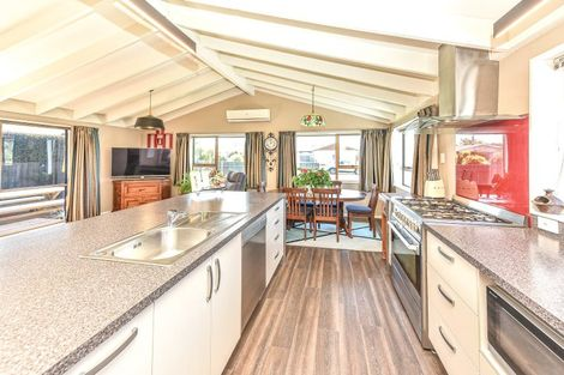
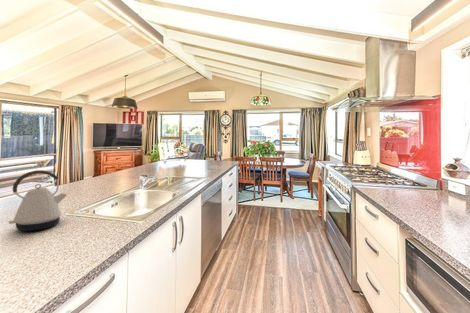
+ kettle (40, 198)
